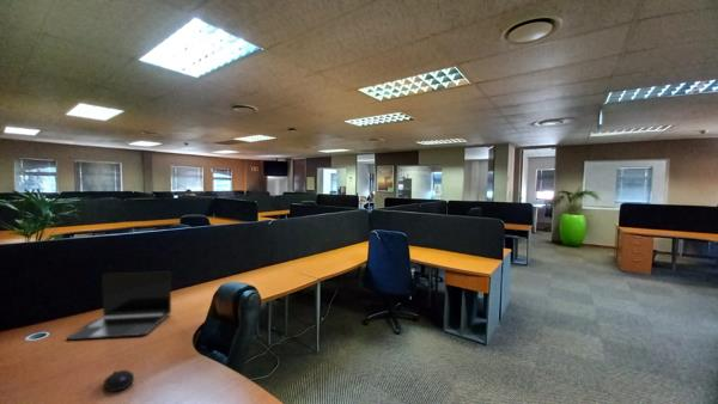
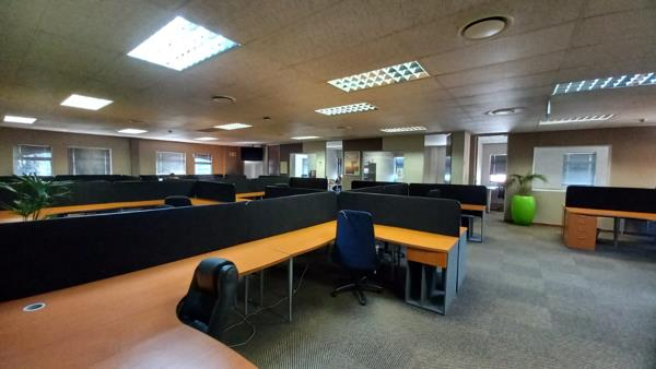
- computer mouse (118, 378)
- laptop (122, 302)
